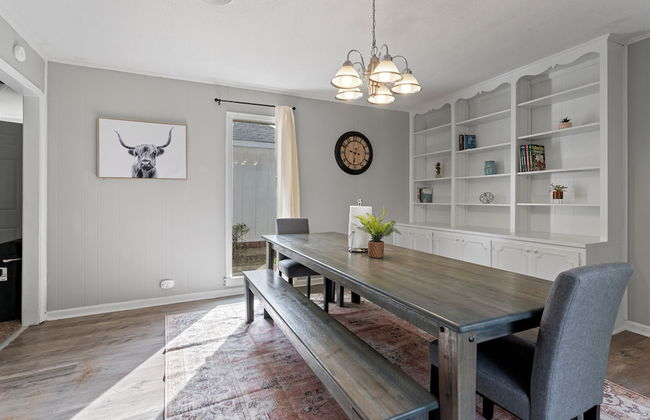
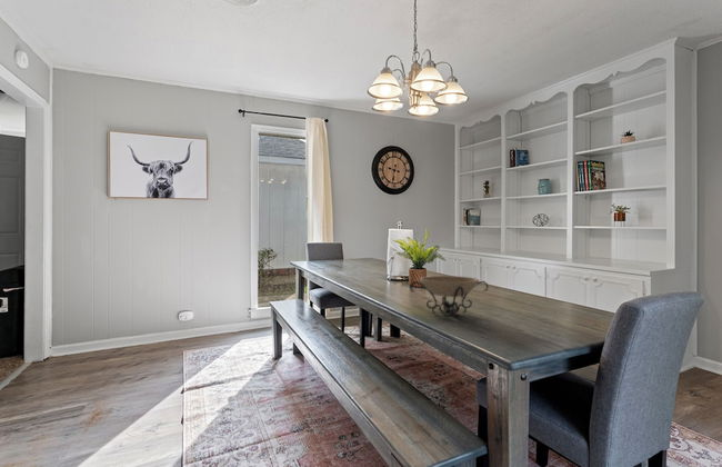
+ decorative bowl (449, 296)
